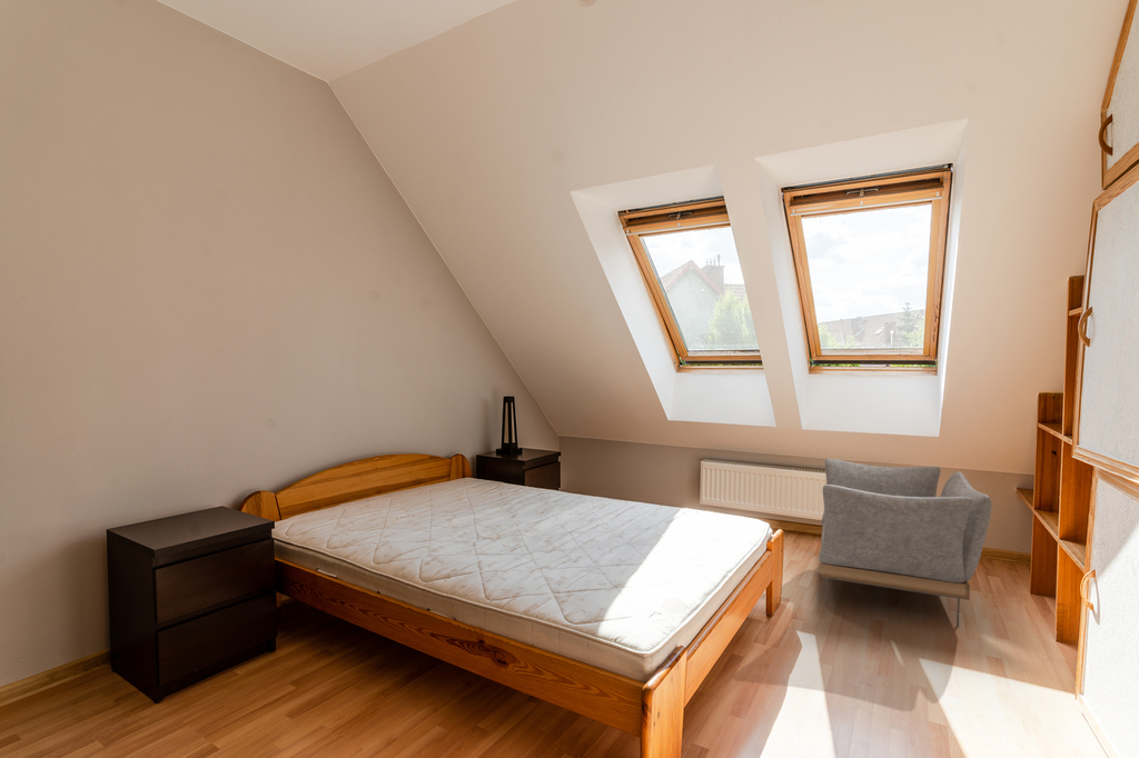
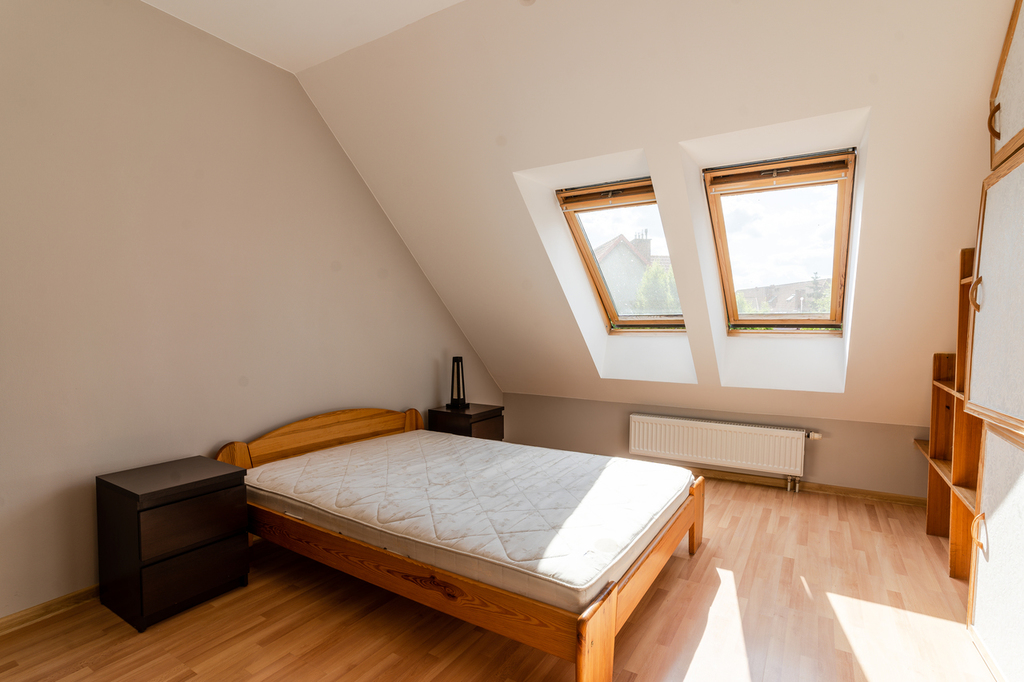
- armchair (895, 532)
